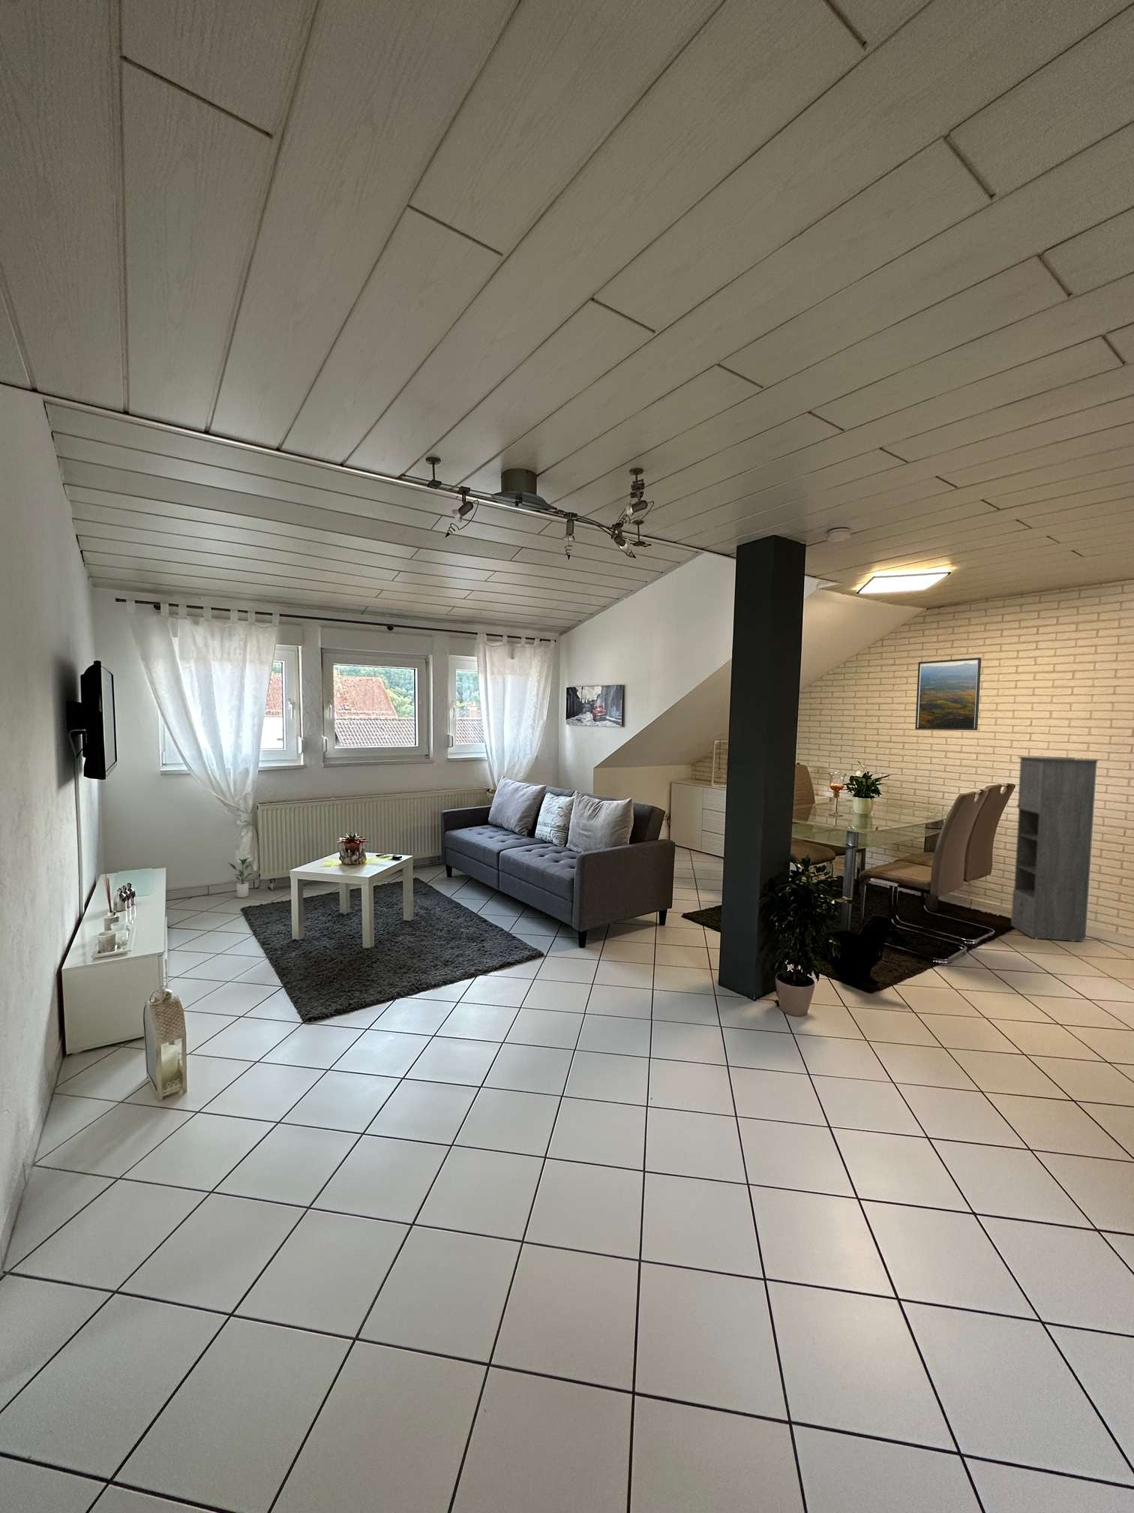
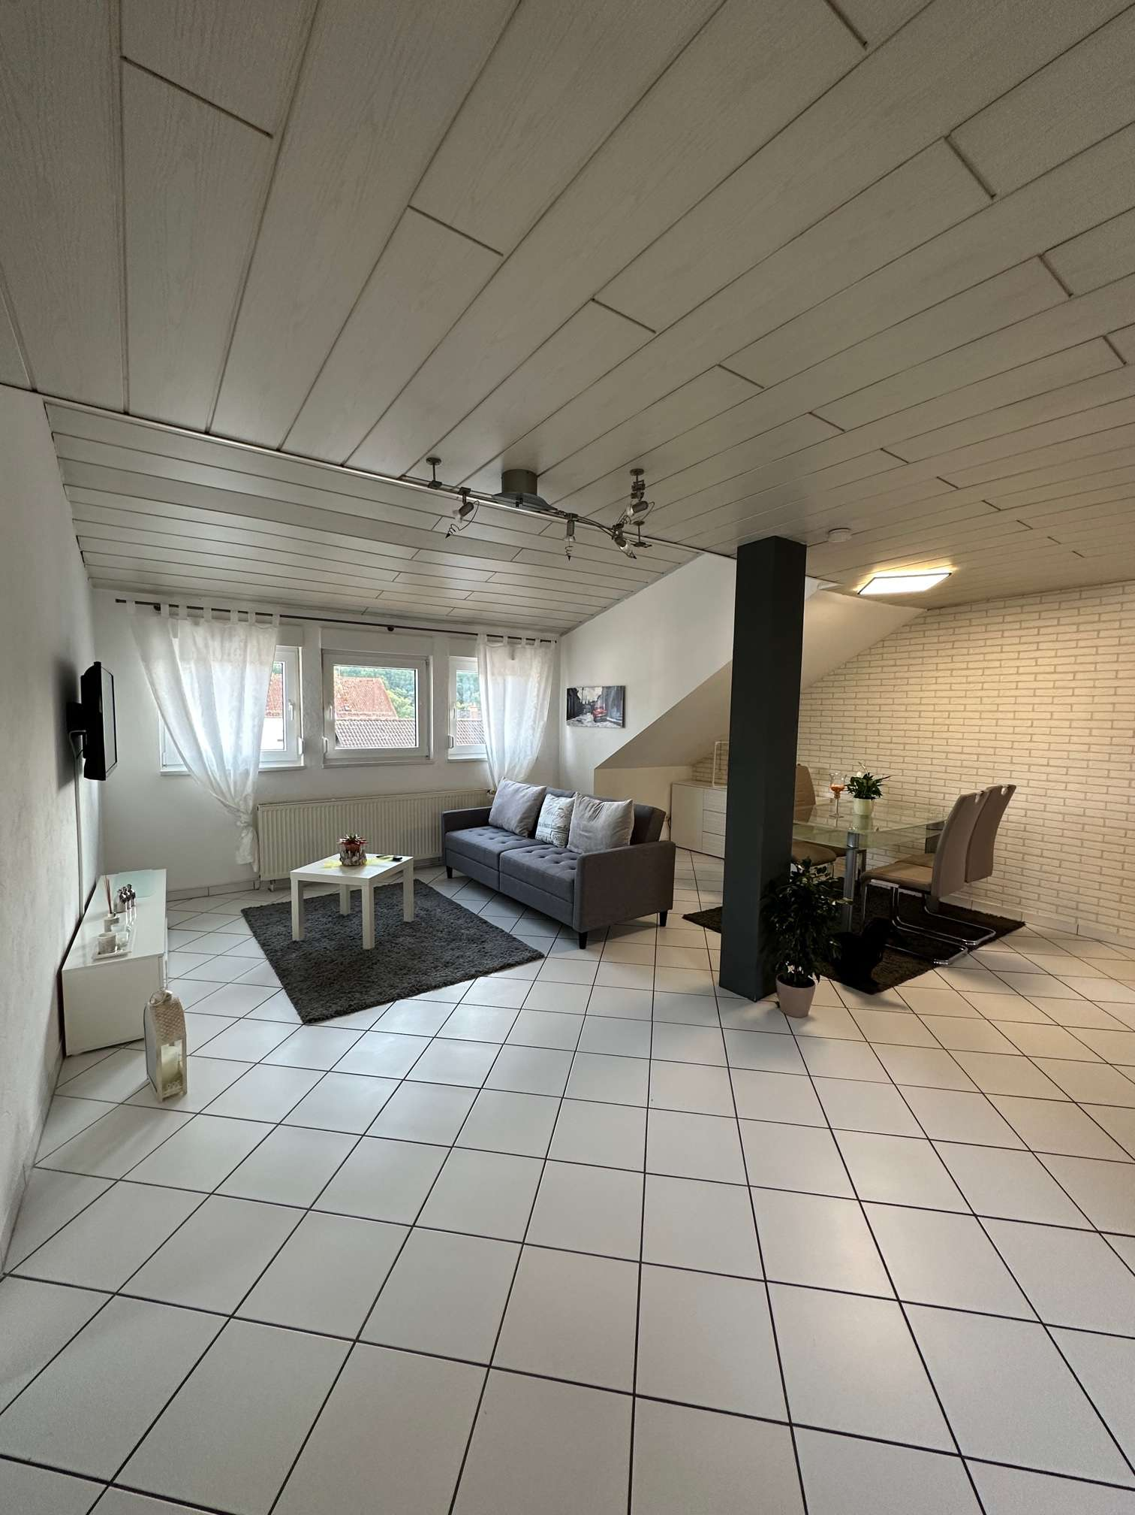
- potted plant (241, 873)
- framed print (947, 695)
- storage cabinet (1051, 846)
